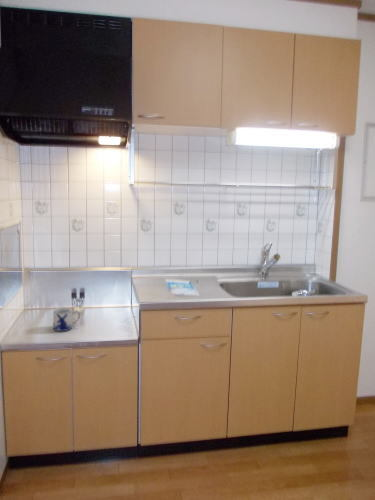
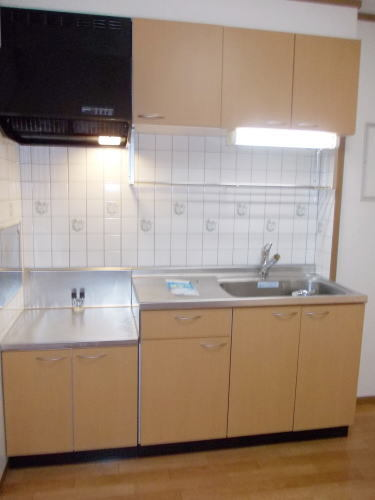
- mug (65, 319)
